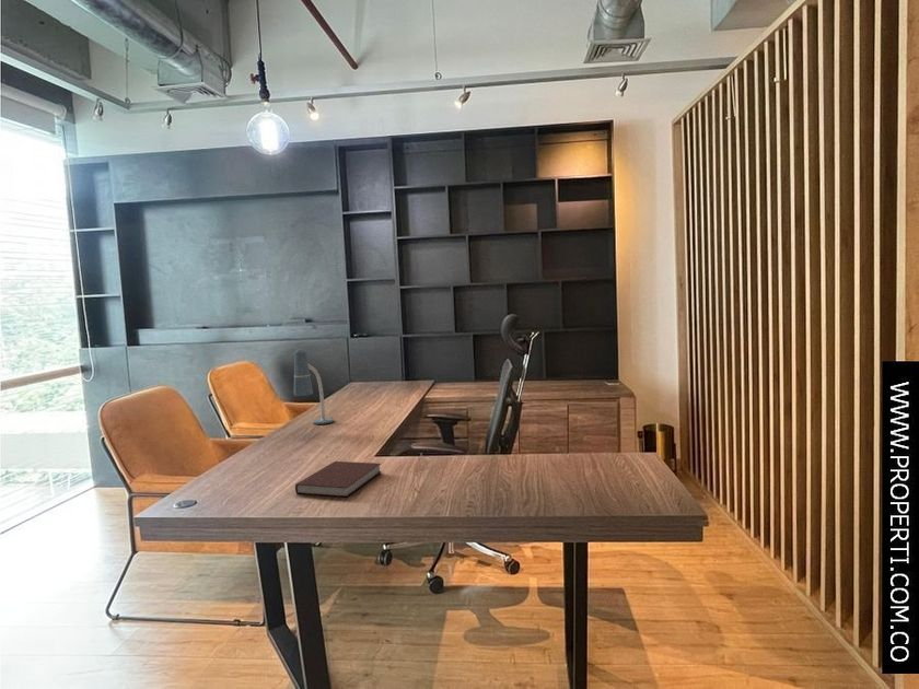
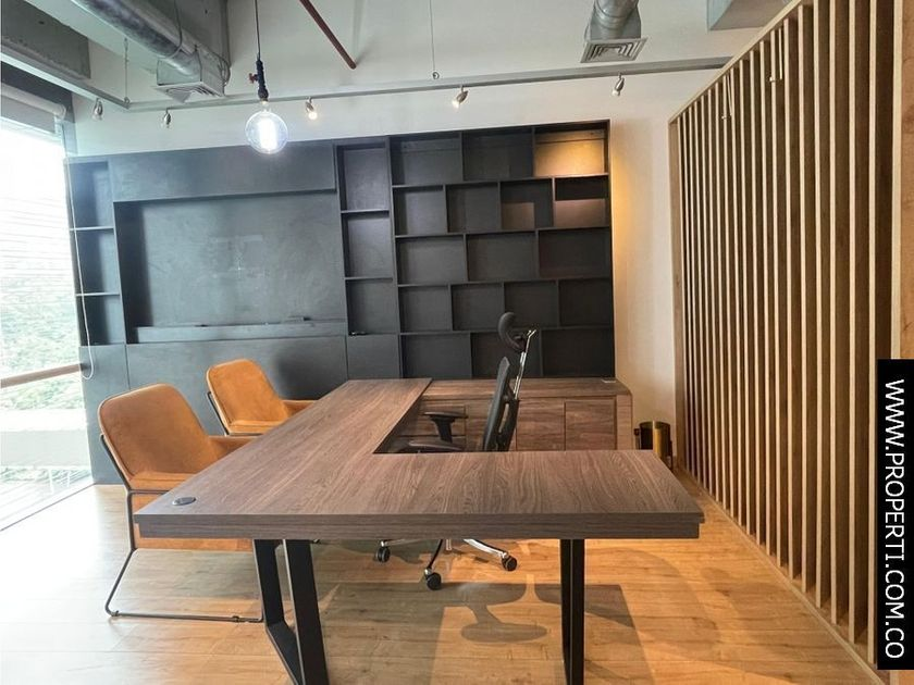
- desk lamp (311, 386)
- notebook (340, 477)
